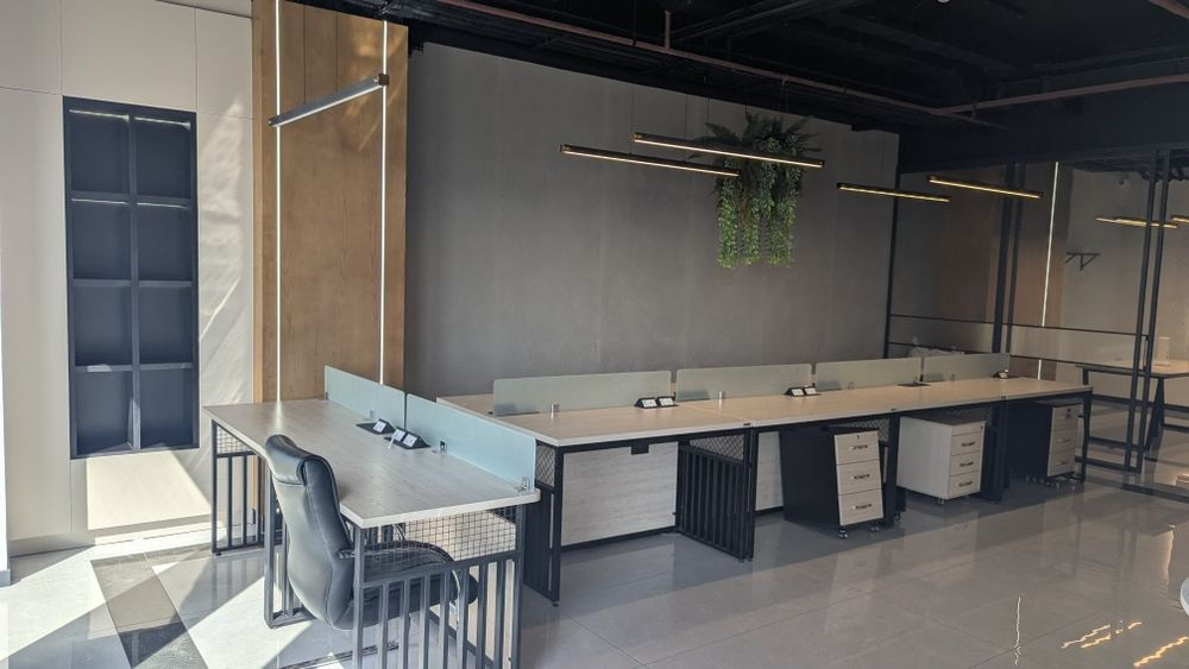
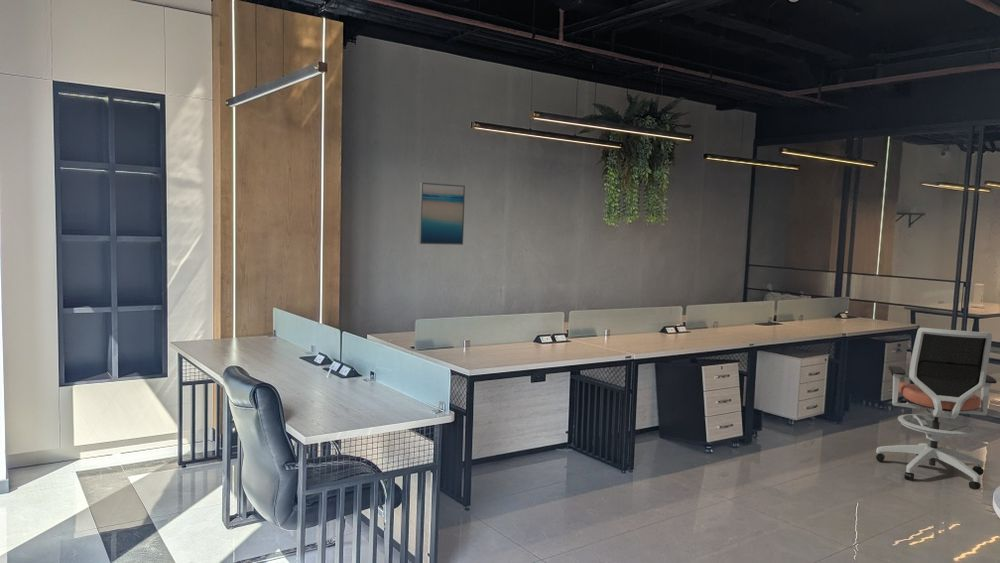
+ wall art (442, 214)
+ office chair (937, 398)
